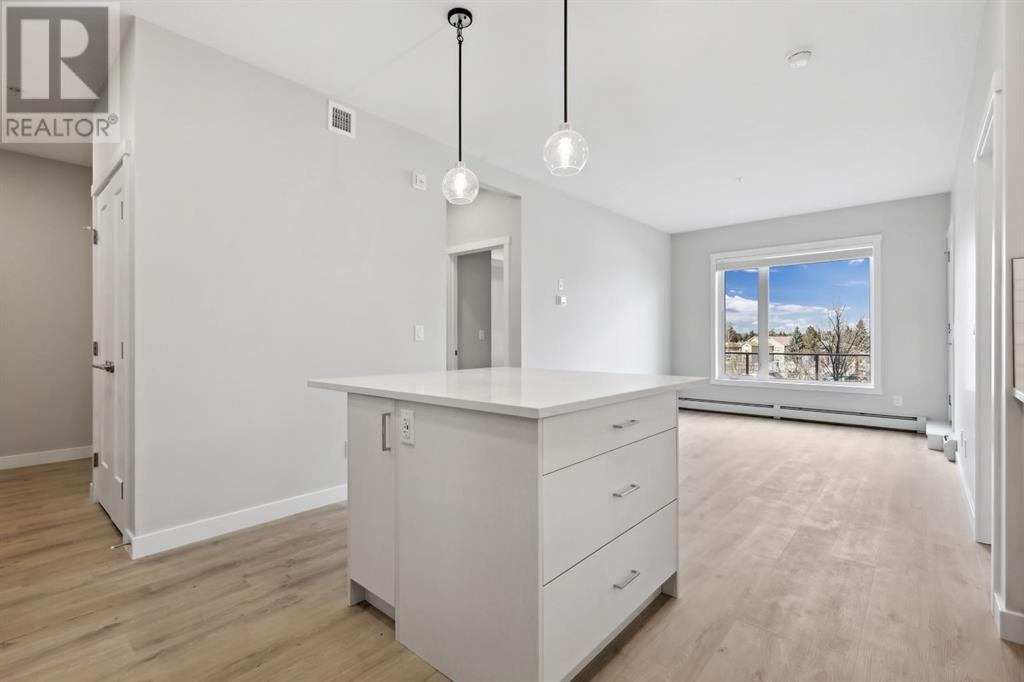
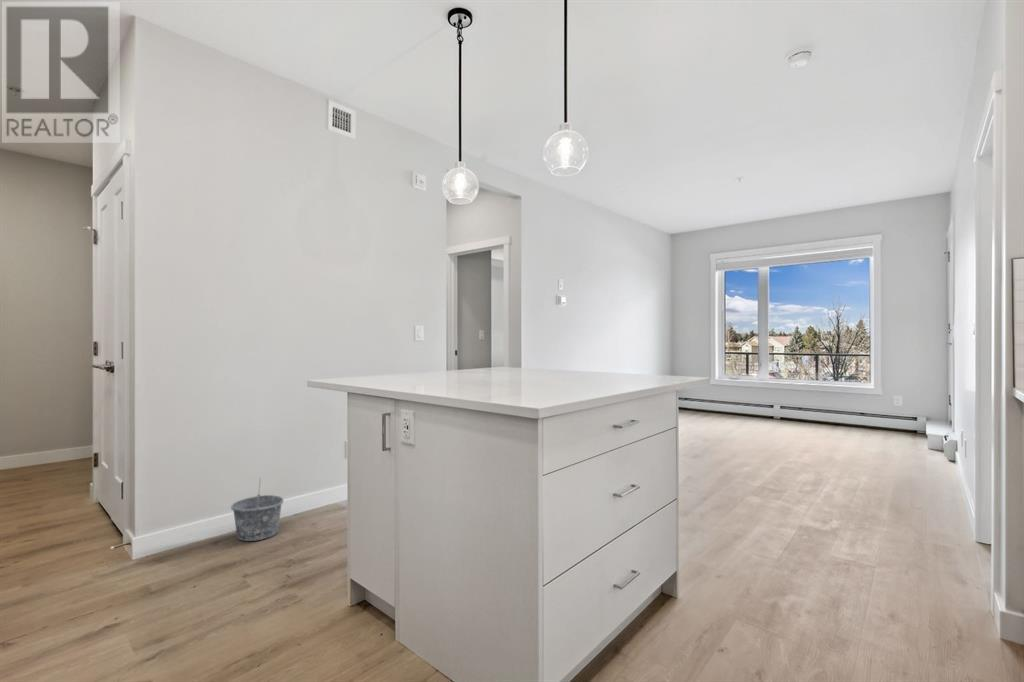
+ bucket (257, 506)
